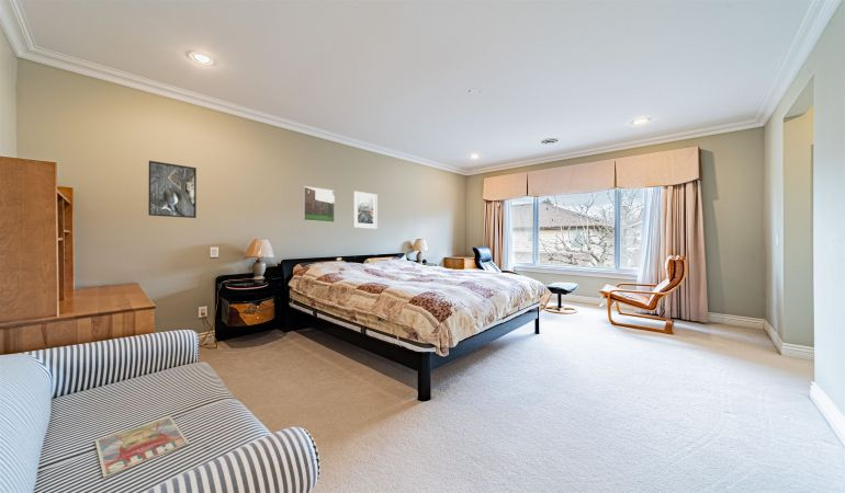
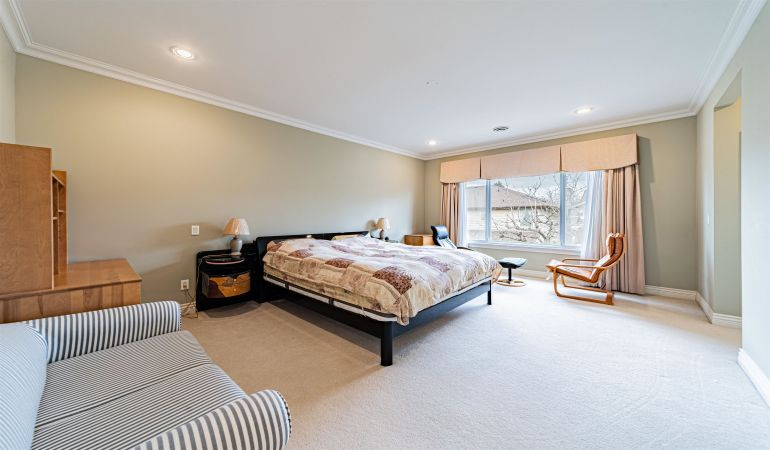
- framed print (173, 190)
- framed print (365, 210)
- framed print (319, 205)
- magazine (142, 442)
